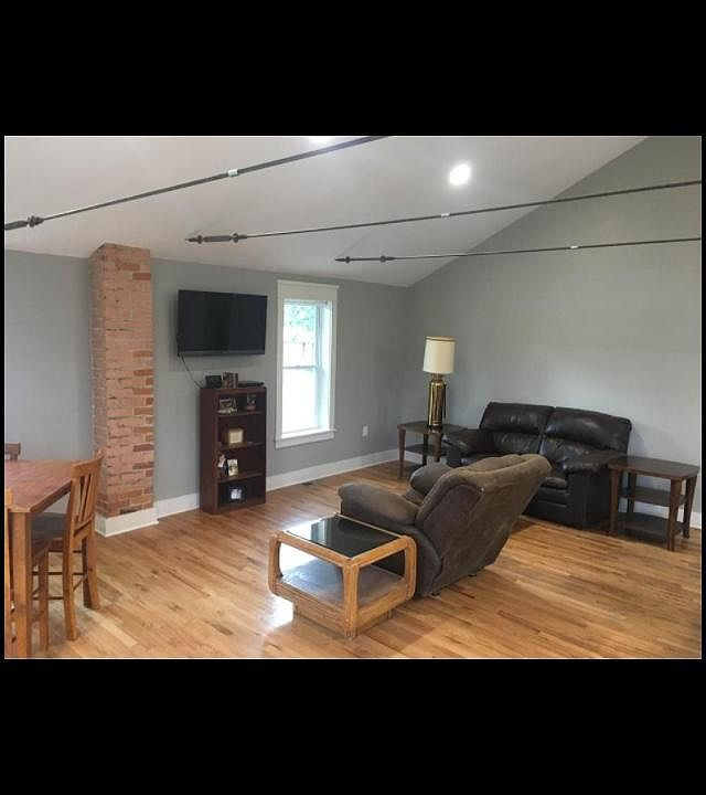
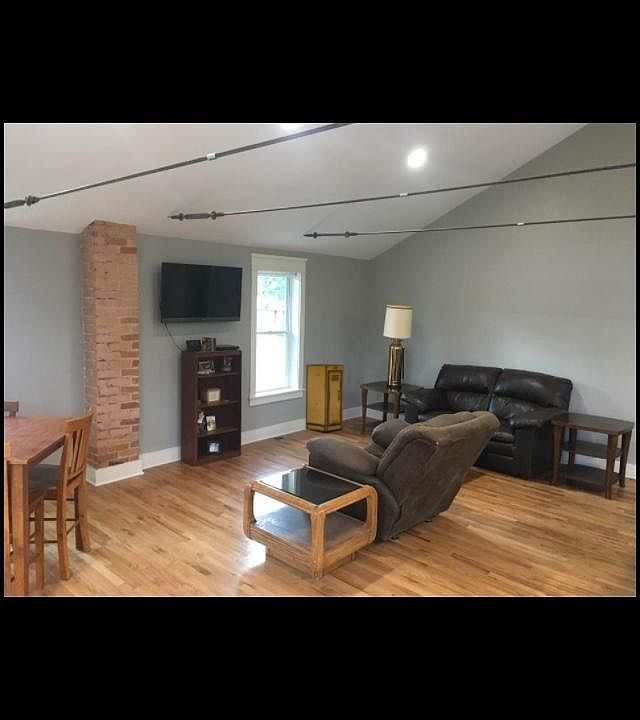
+ storage cabinet (324, 396)
